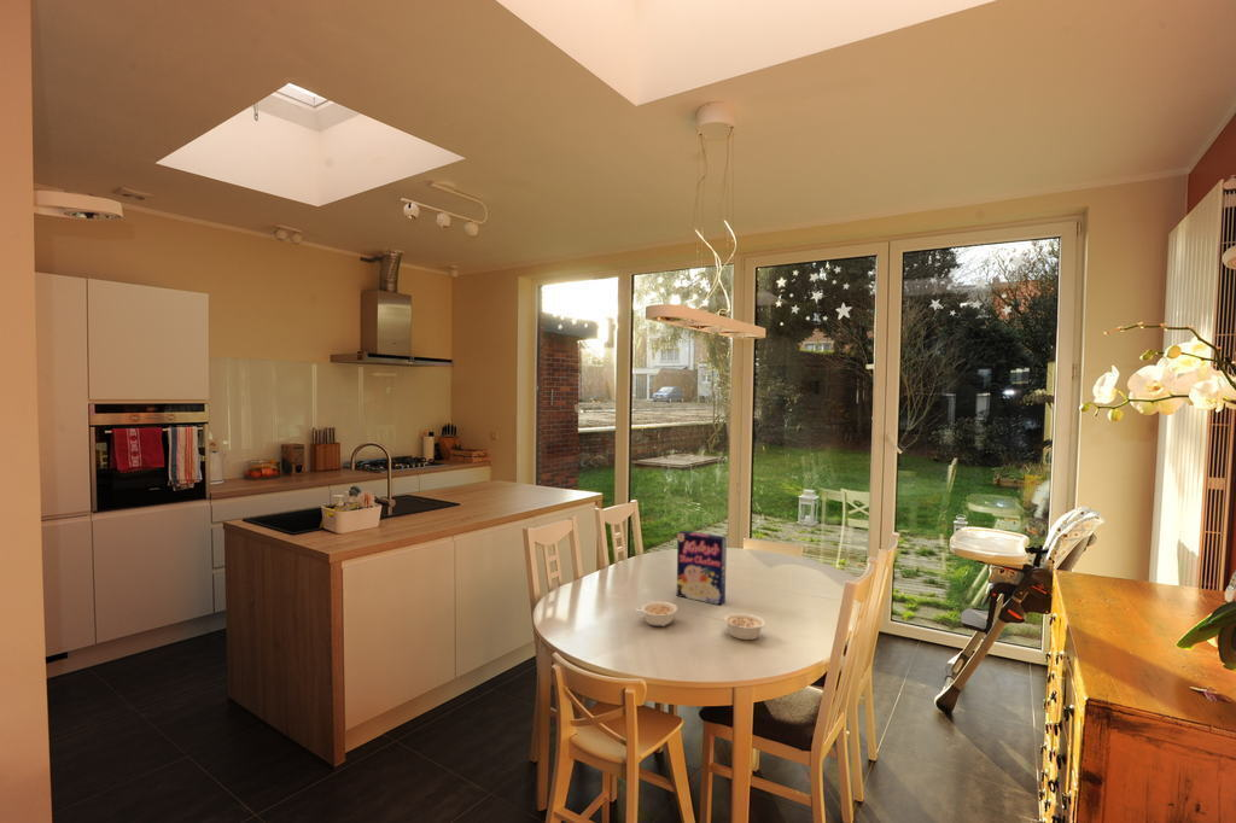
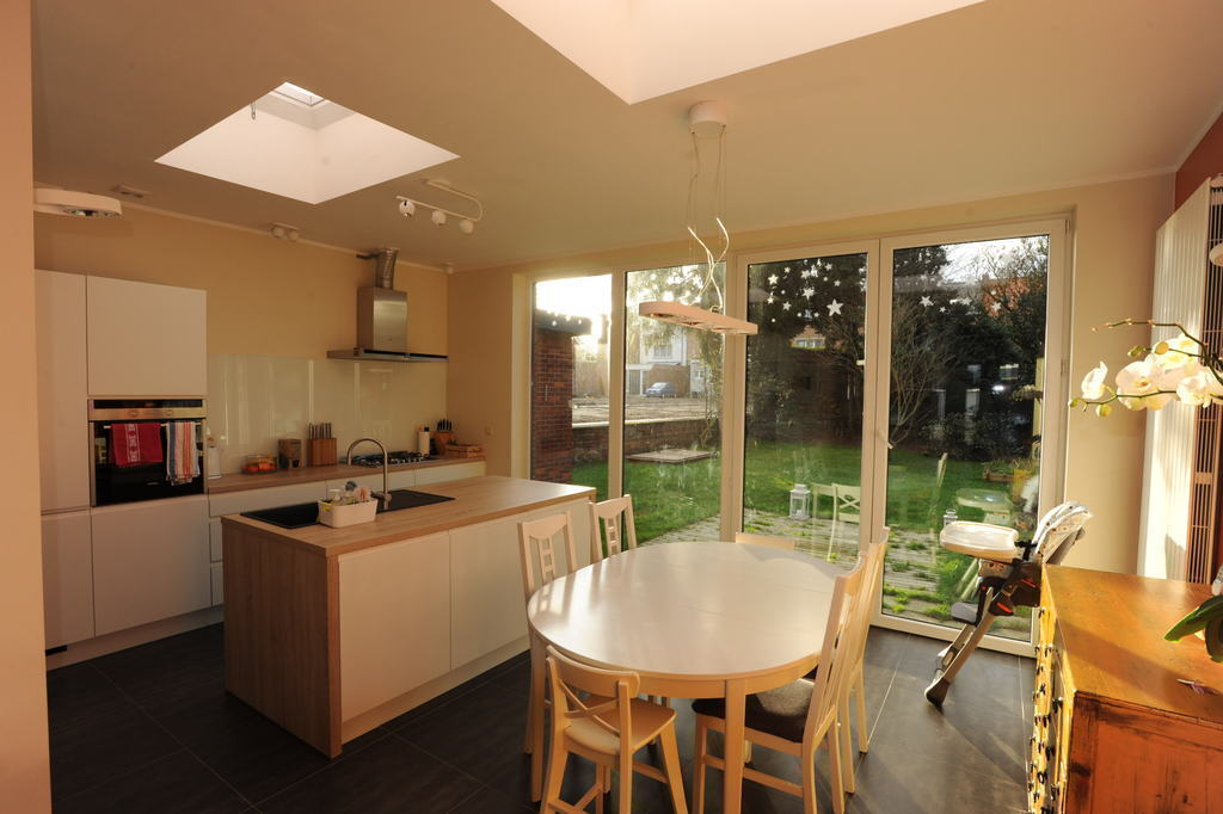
- cereal box (700, 566)
- legume (658, 613)
- legume (745, 626)
